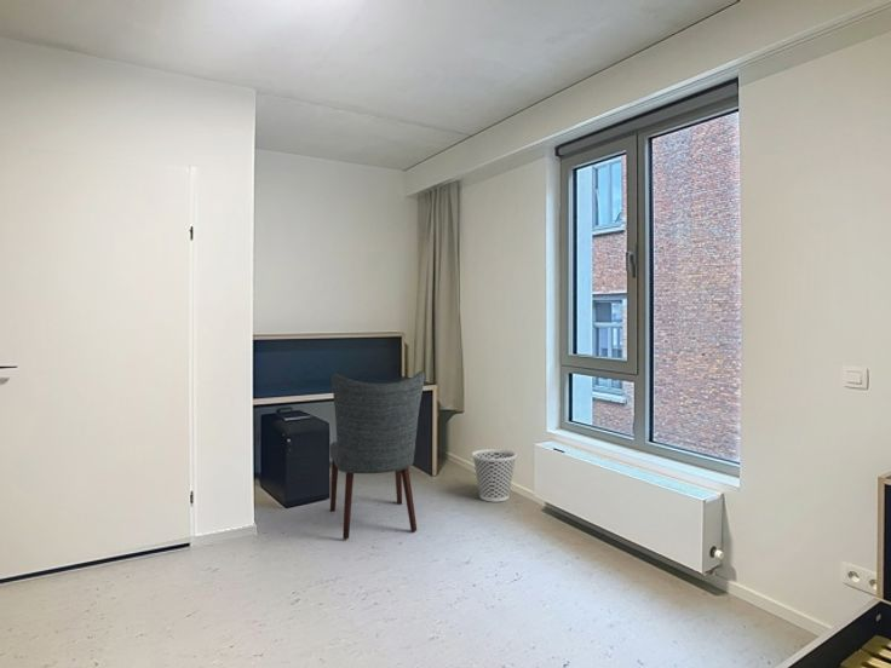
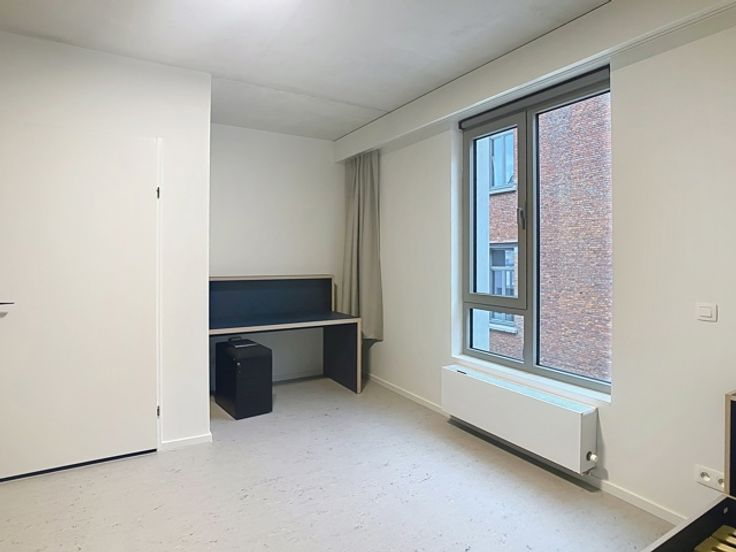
- chair (374, 447)
- wastebasket (494, 474)
